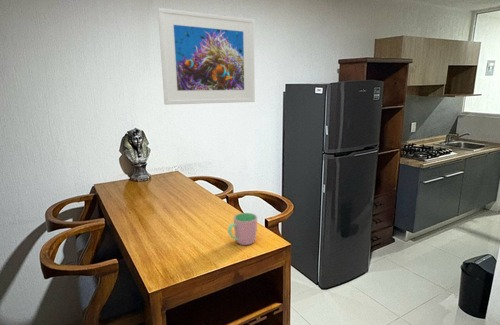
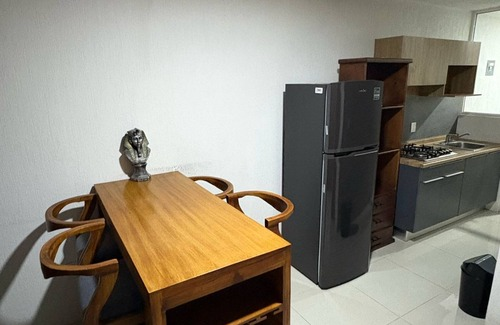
- cup (242, 230)
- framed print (211, 59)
